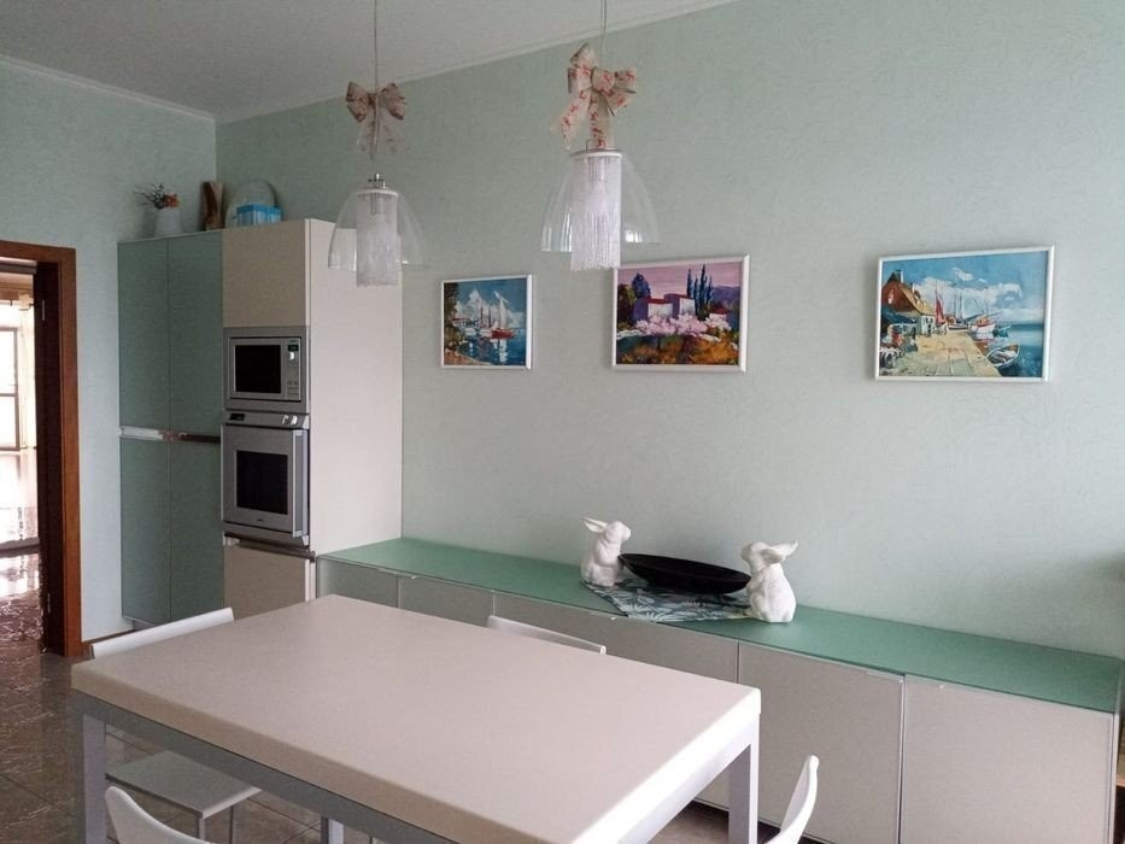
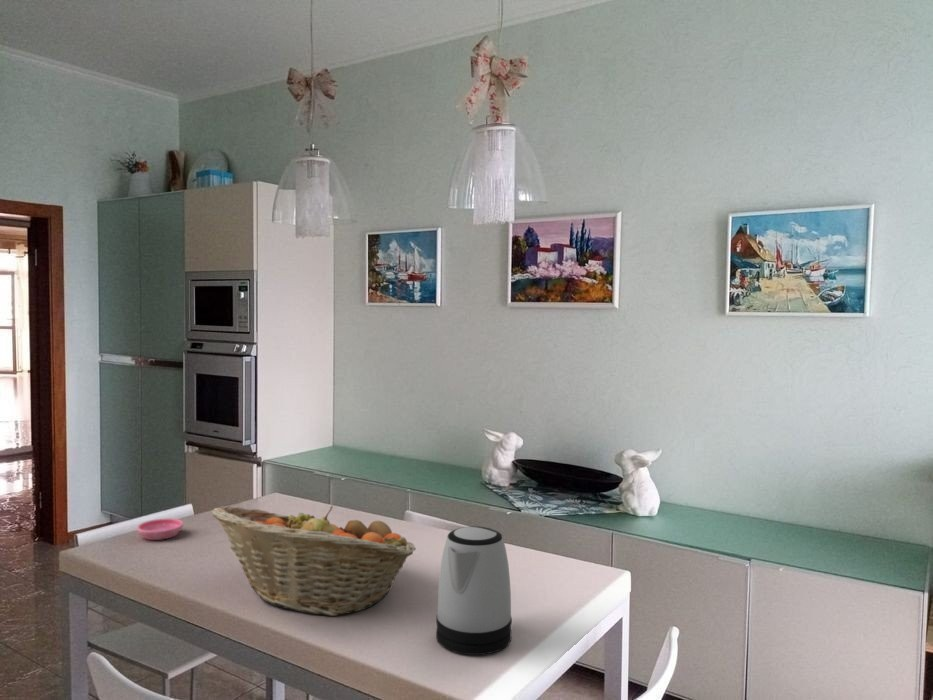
+ kettle (479, 580)
+ fruit basket (313, 546)
+ saucer (160, 529)
